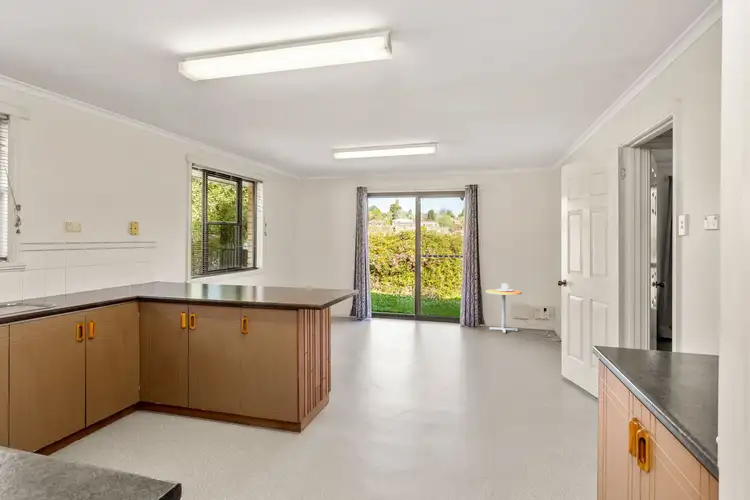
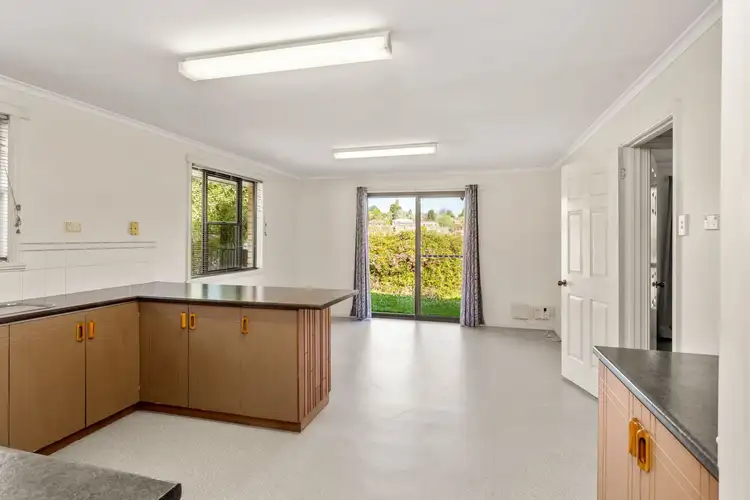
- pedestal table (503, 306)
